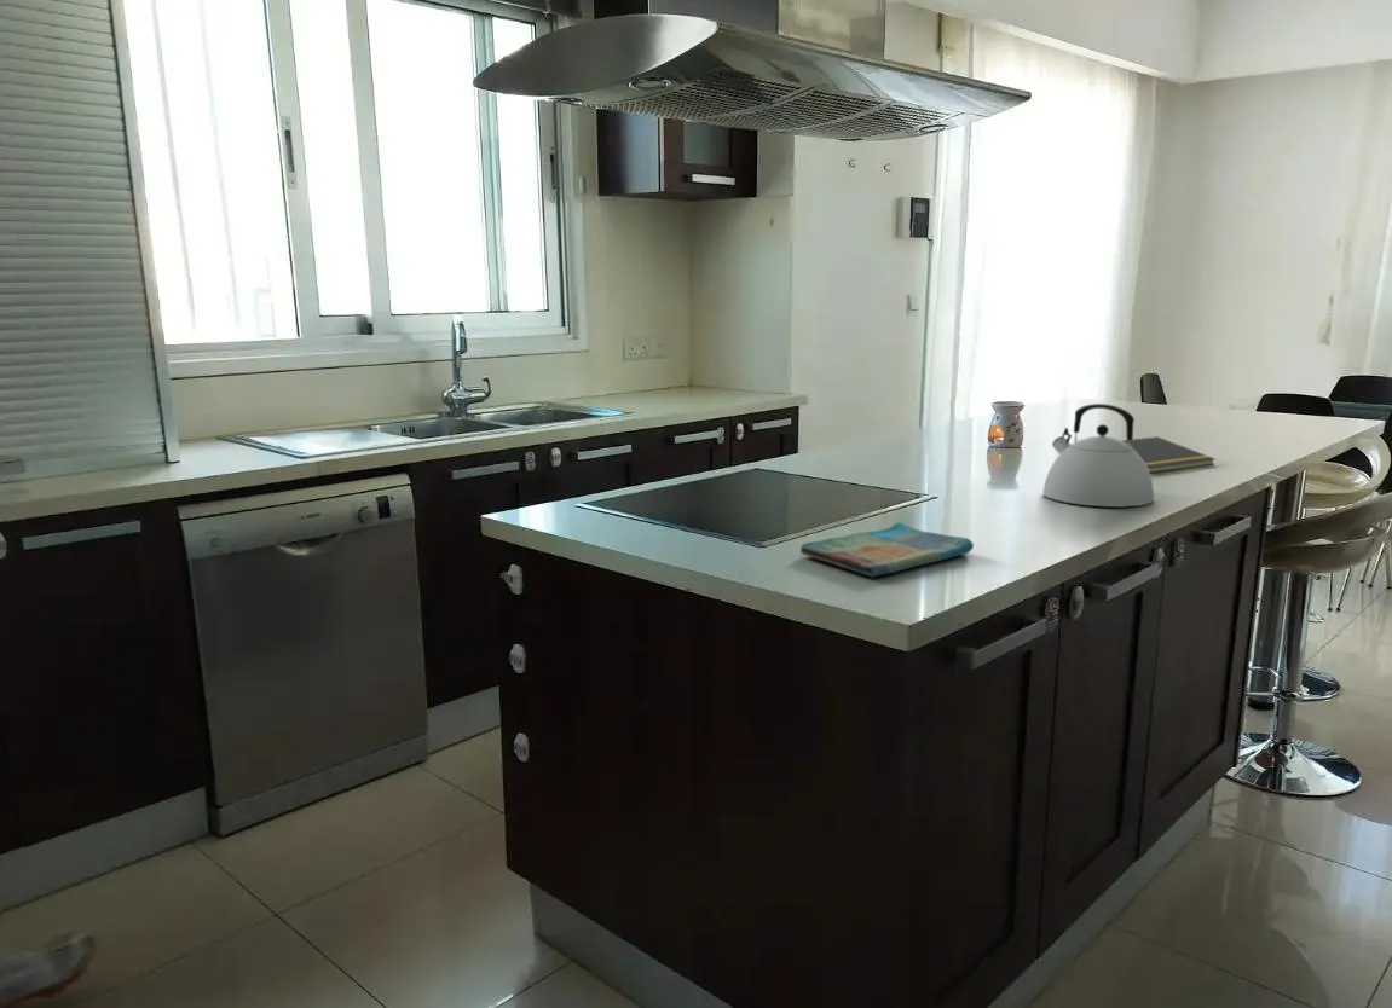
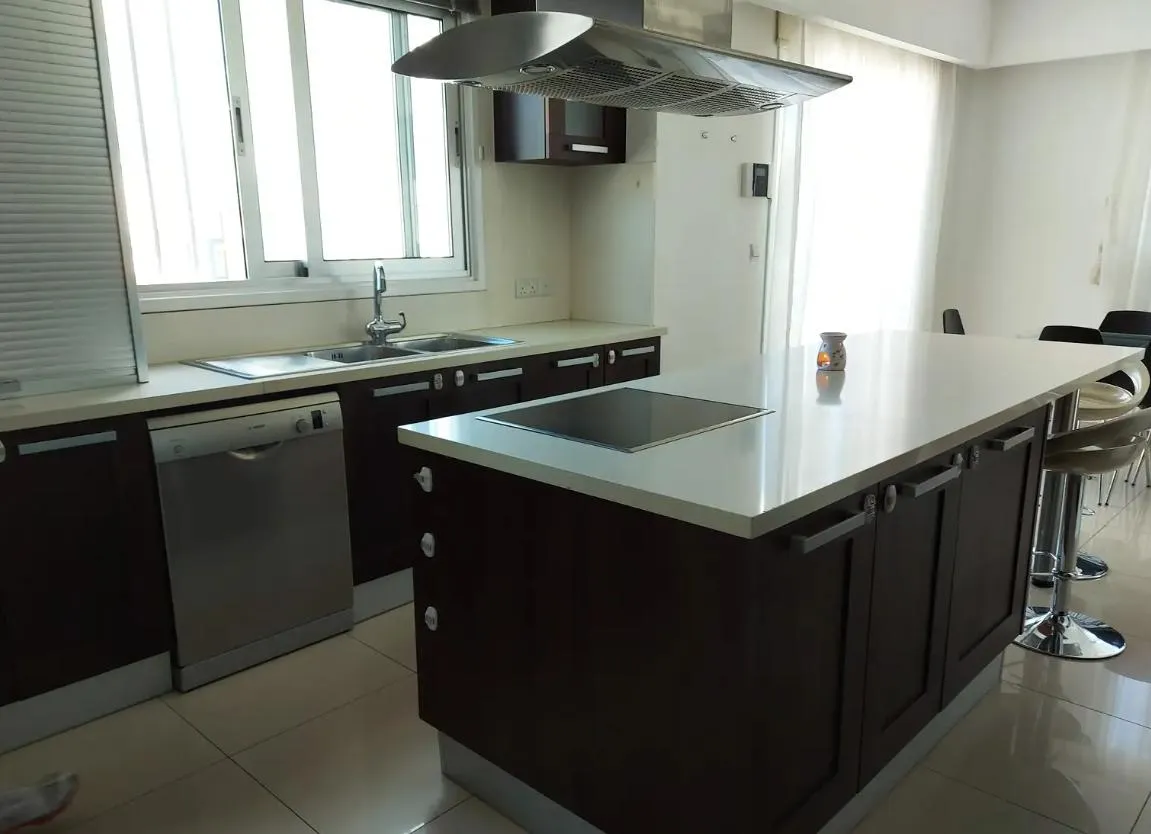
- kettle (1098, 450)
- notepad (1153, 453)
- dish towel (886, 546)
